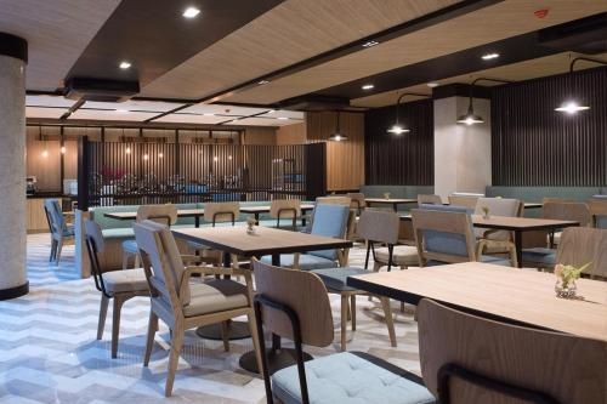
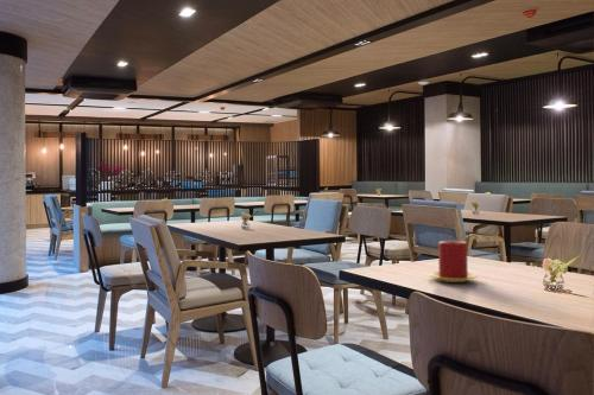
+ candle (453, 260)
